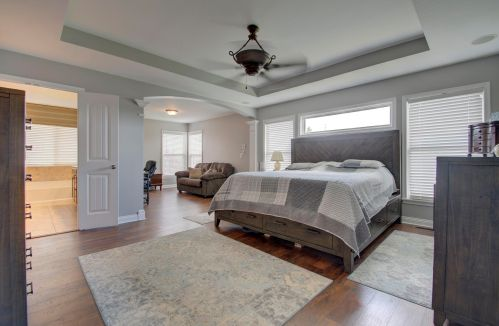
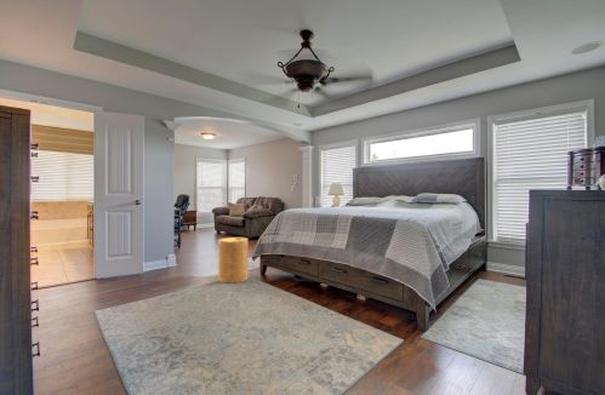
+ basket (233, 258)
